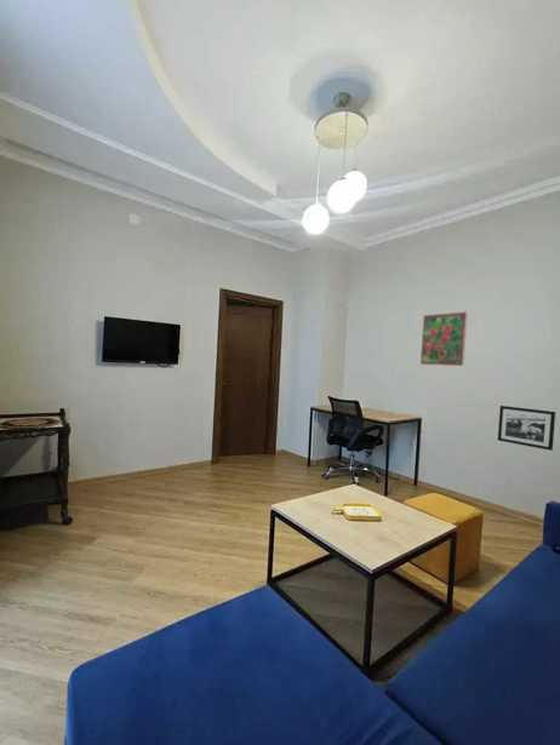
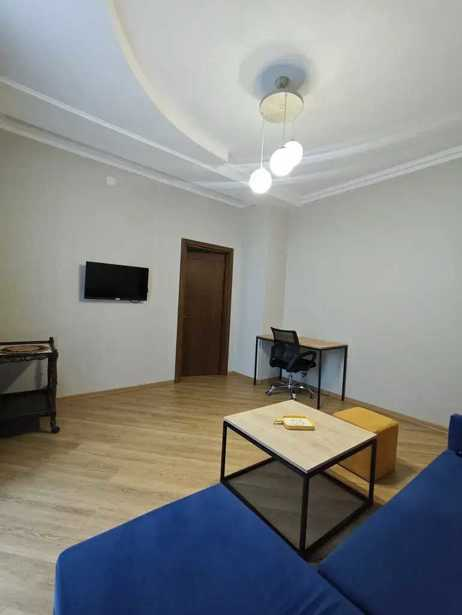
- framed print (442, 339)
- picture frame (525, 426)
